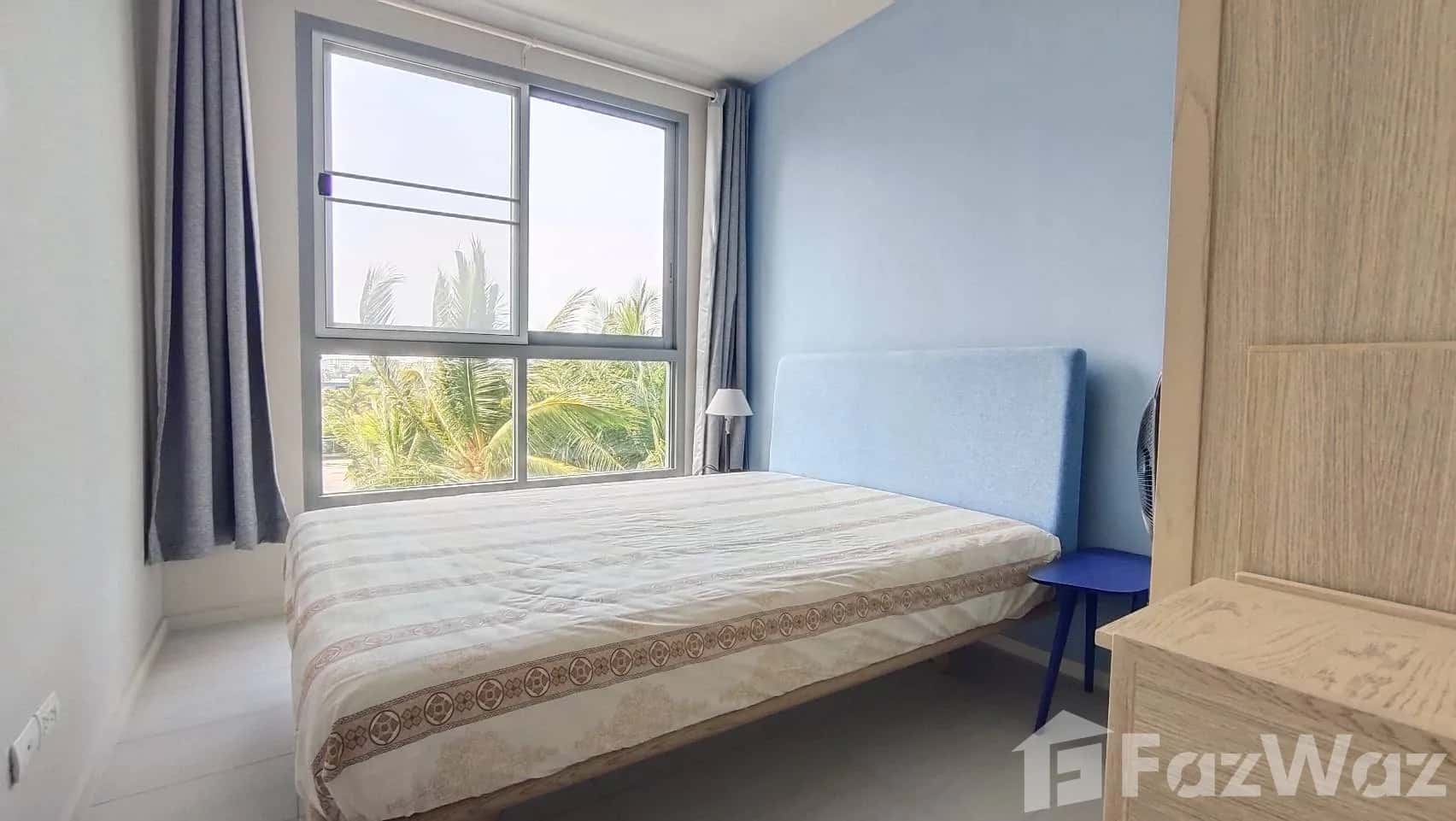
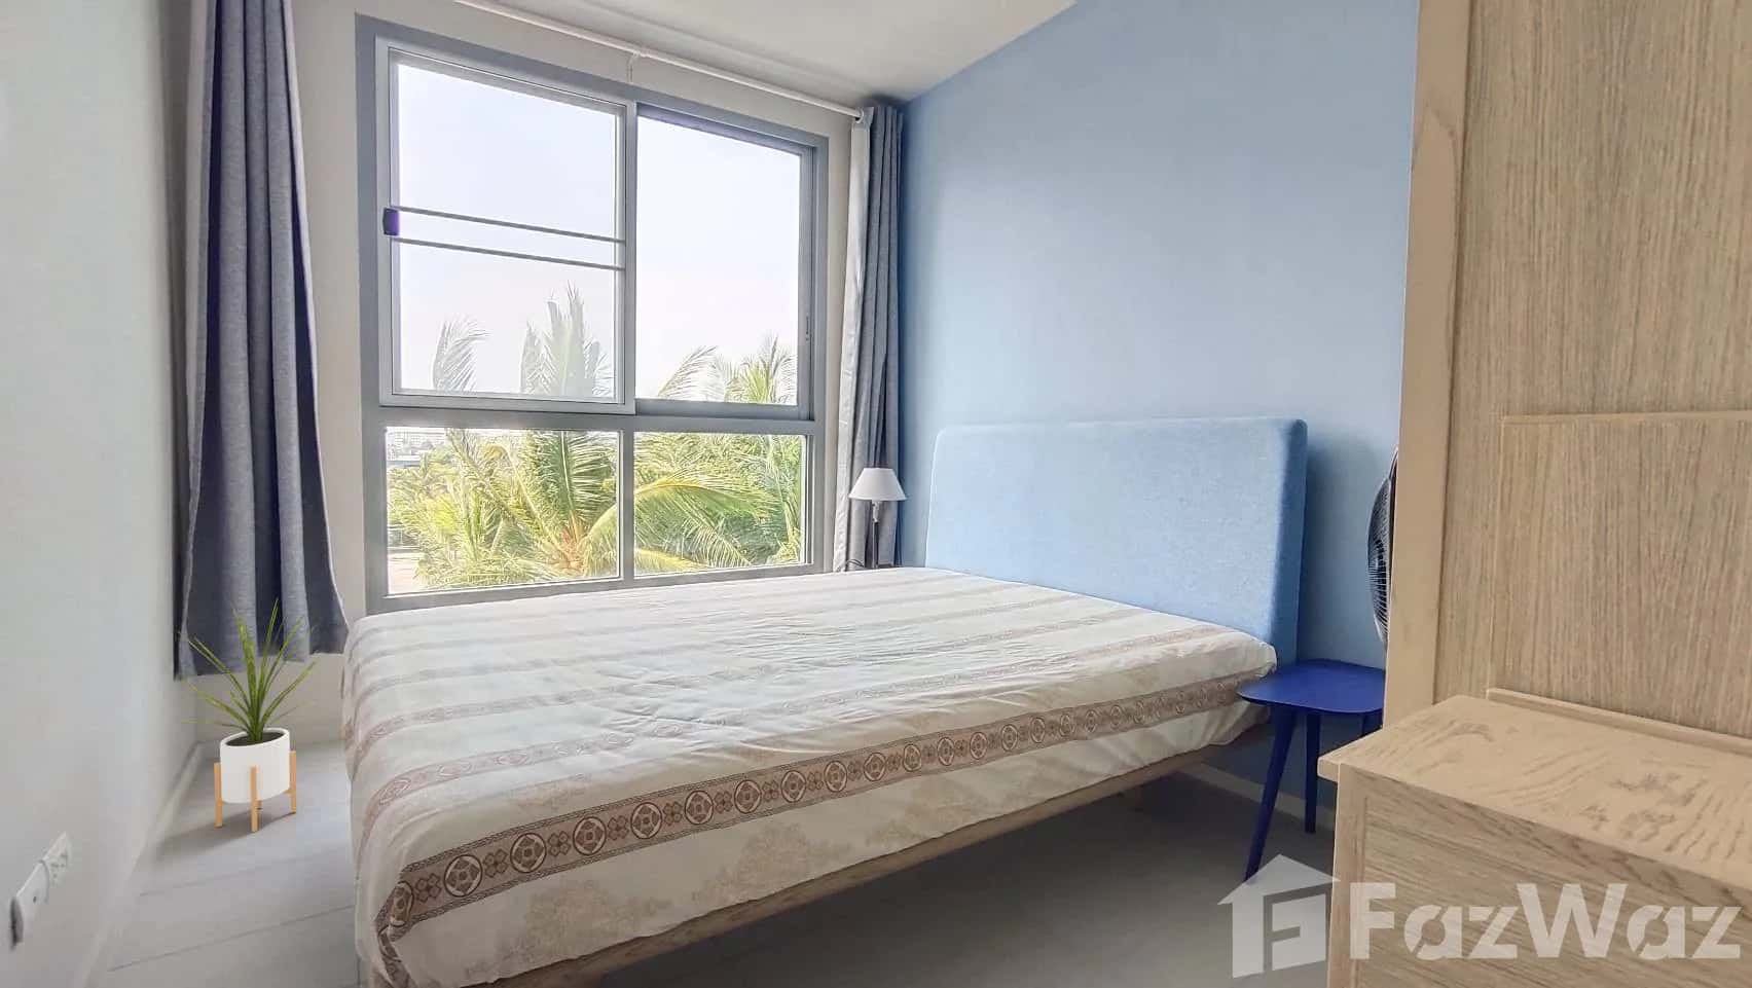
+ house plant (250, 711)
